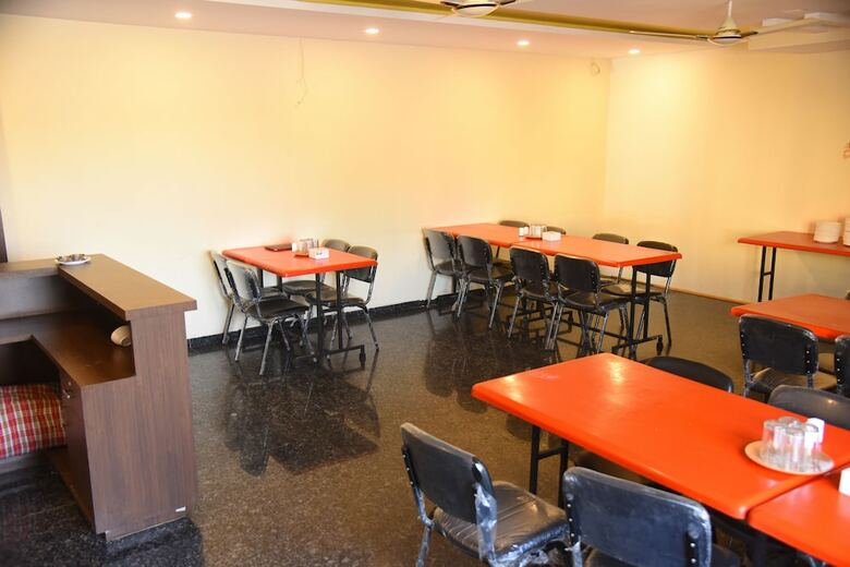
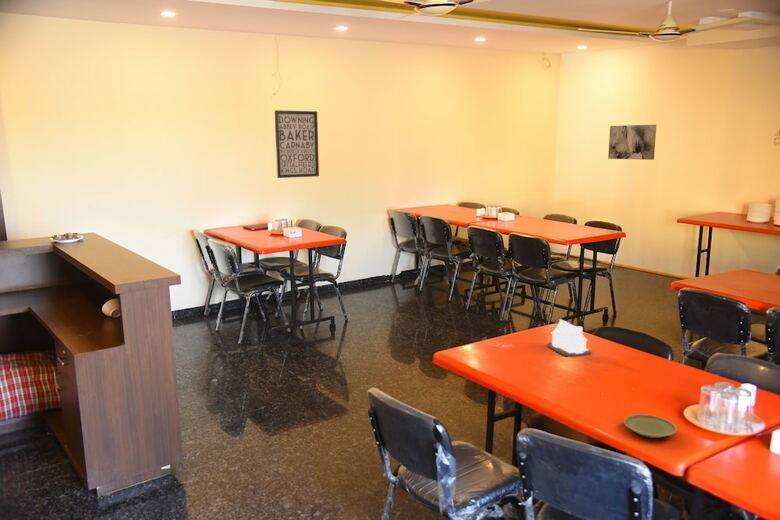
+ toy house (569, 336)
+ wall art (297, 144)
+ plate (649, 427)
+ wall art (631, 142)
